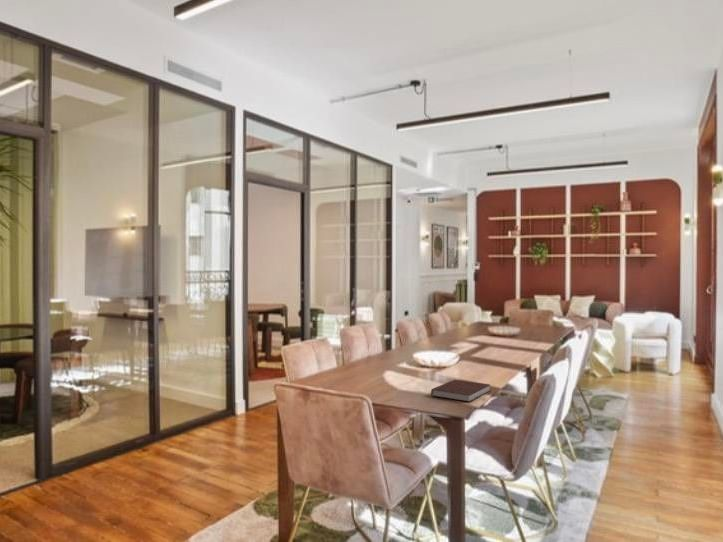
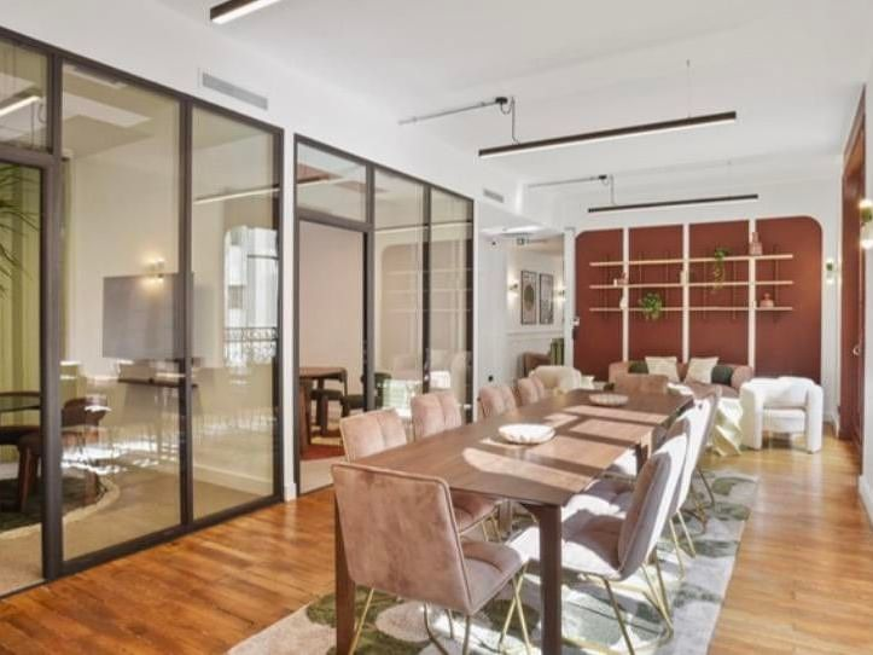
- notebook (461, 390)
